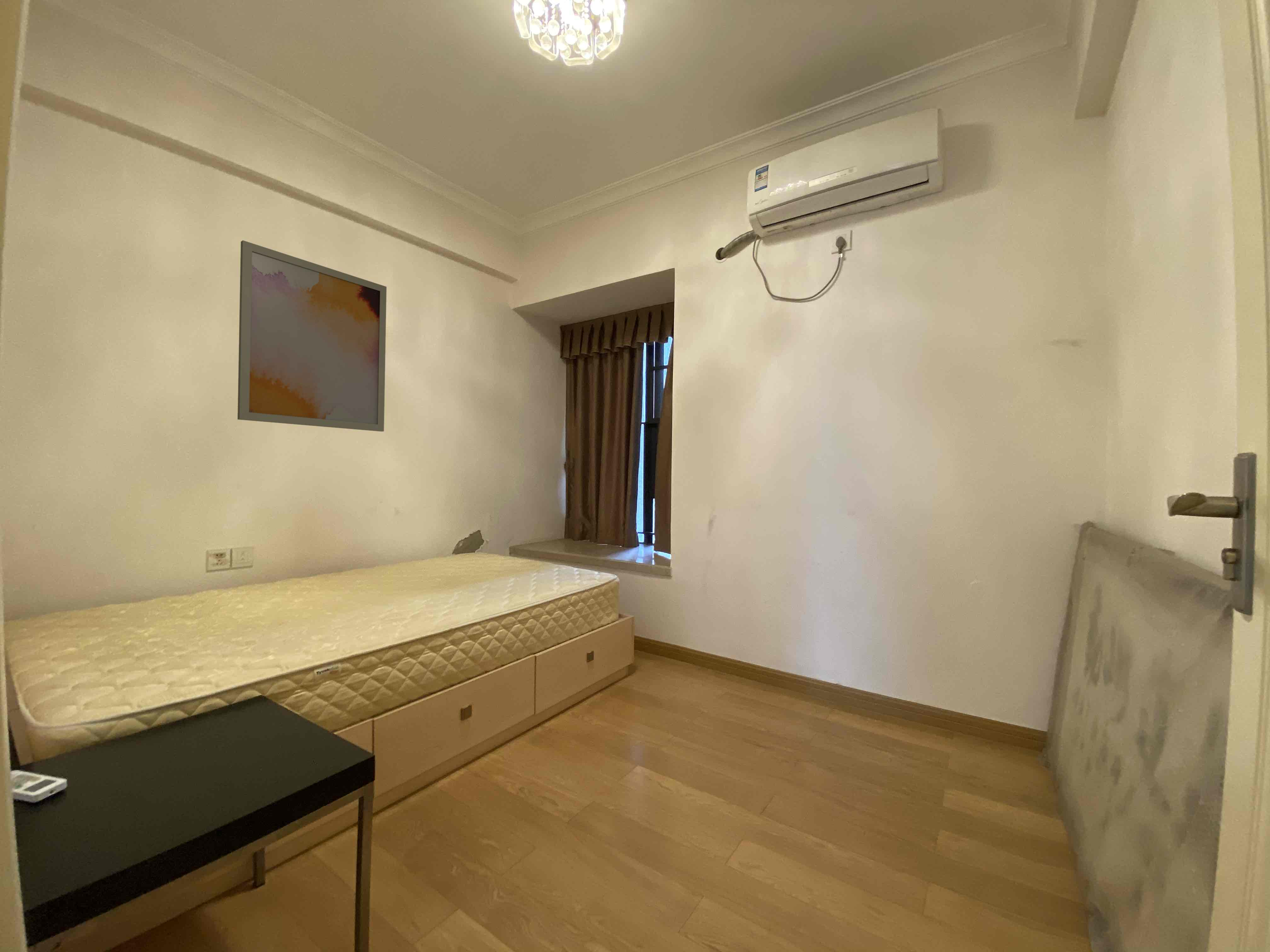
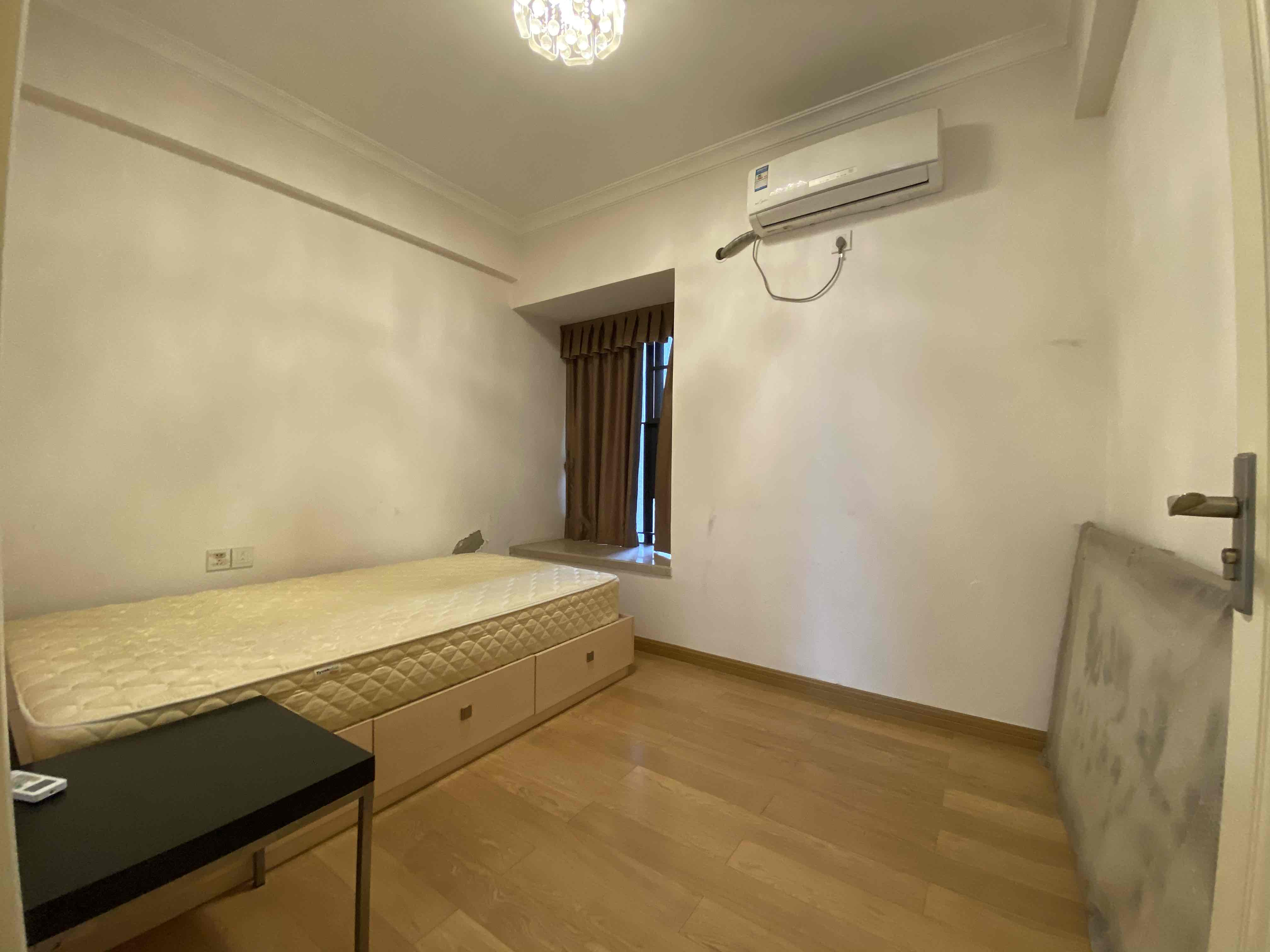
- wall art (320, 346)
